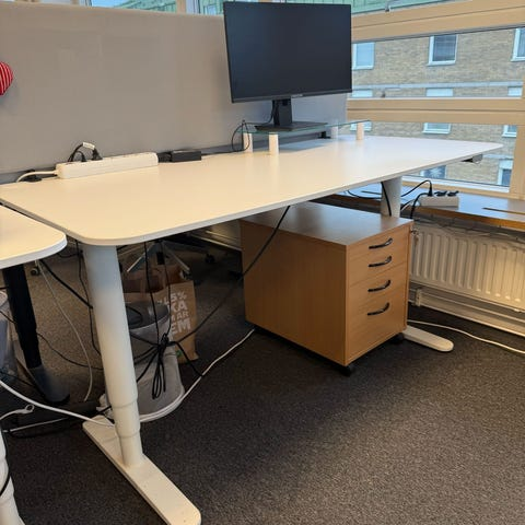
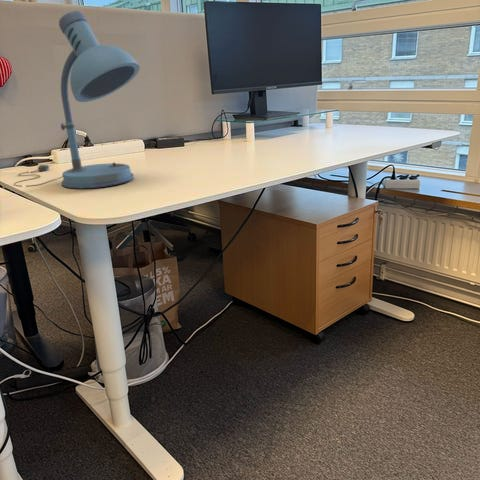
+ desk lamp (63, 102)
